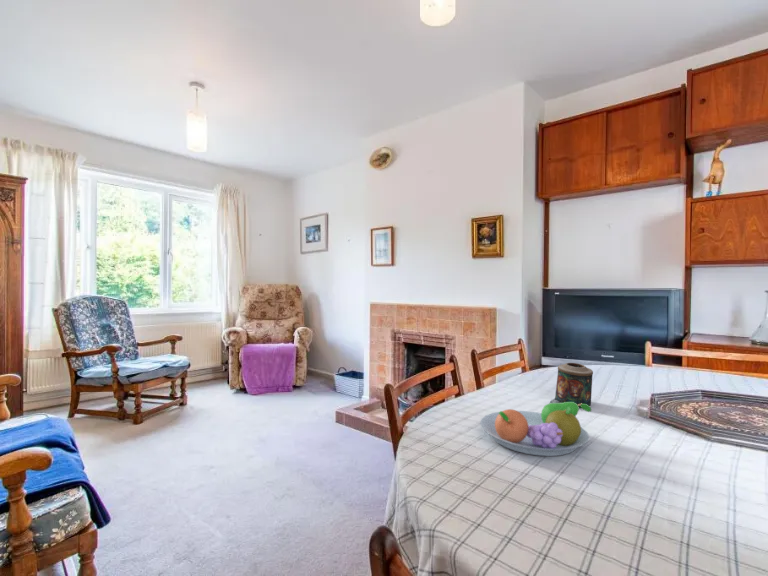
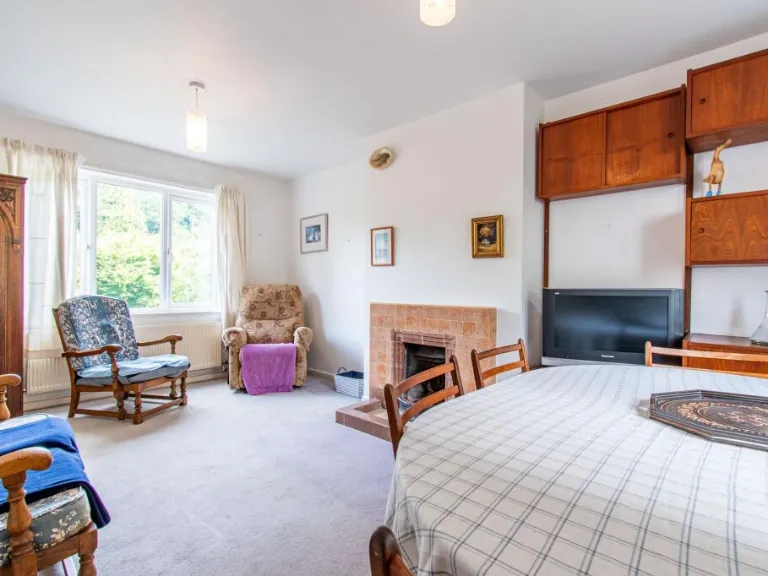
- fruit bowl (536, 418)
- candle (568, 383)
